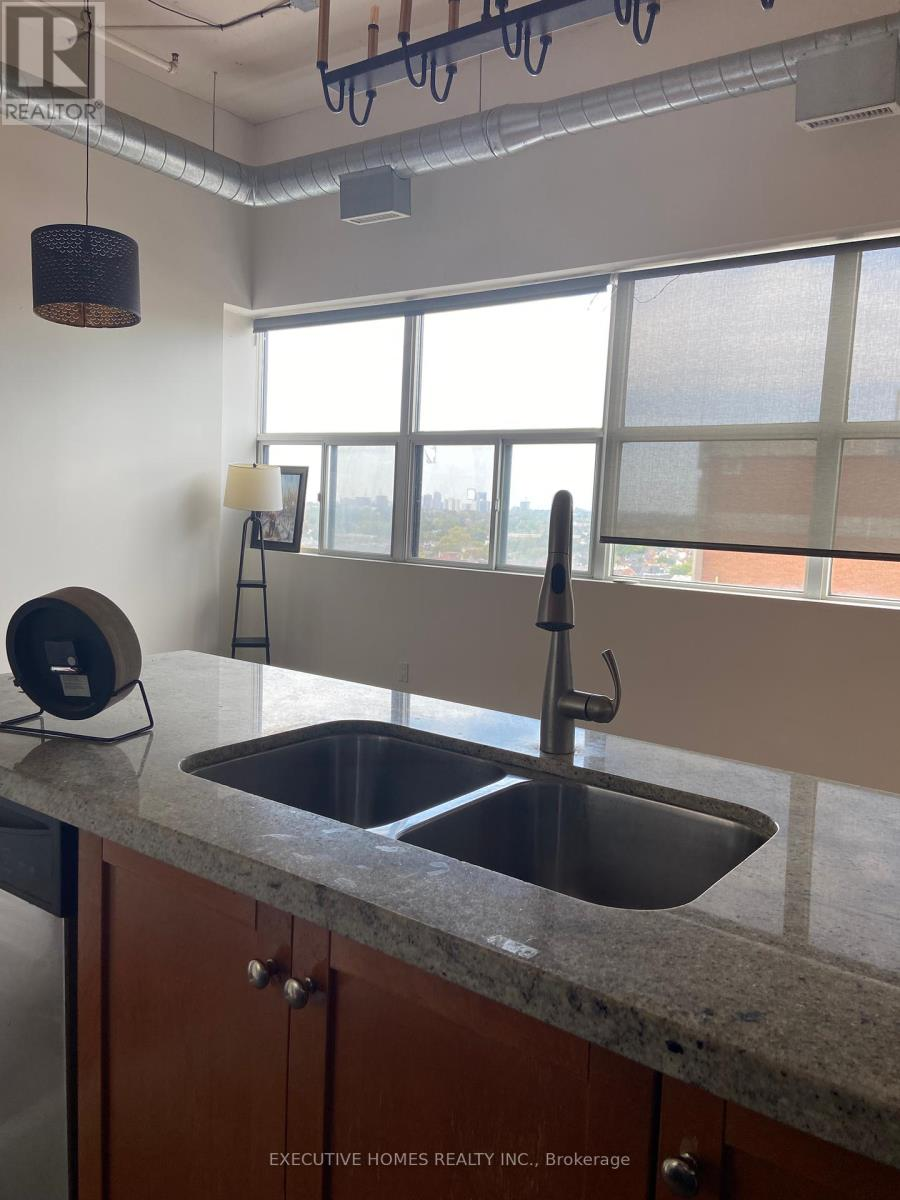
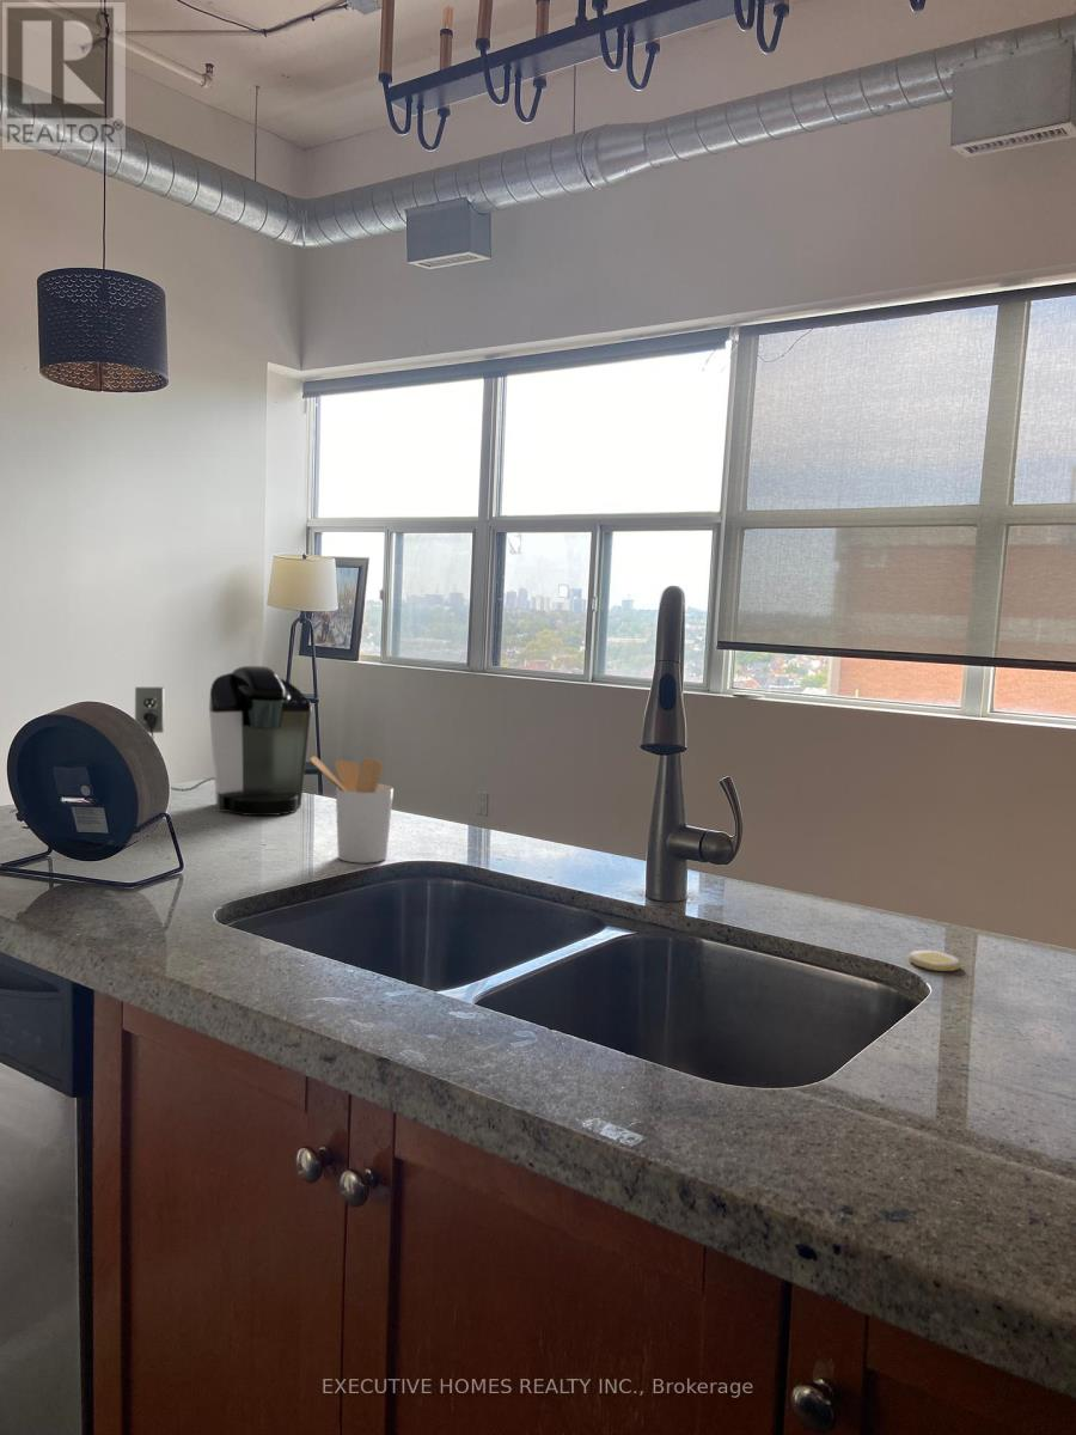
+ utensil holder (349, 805)
+ coffee maker (228, 737)
+ lemon (934, 960)
